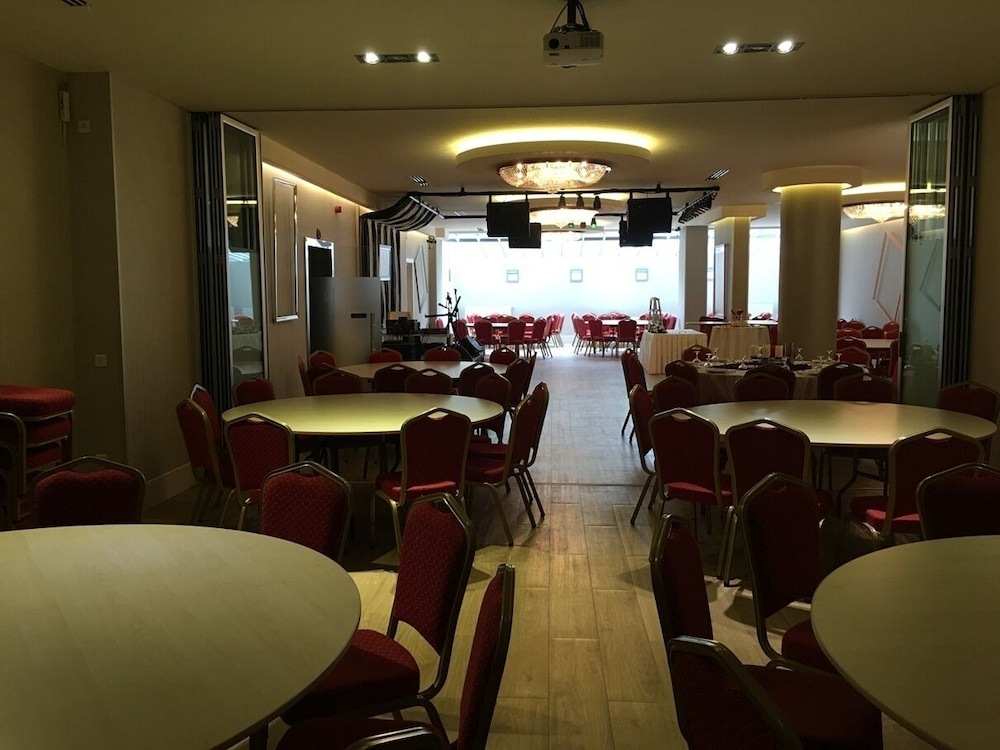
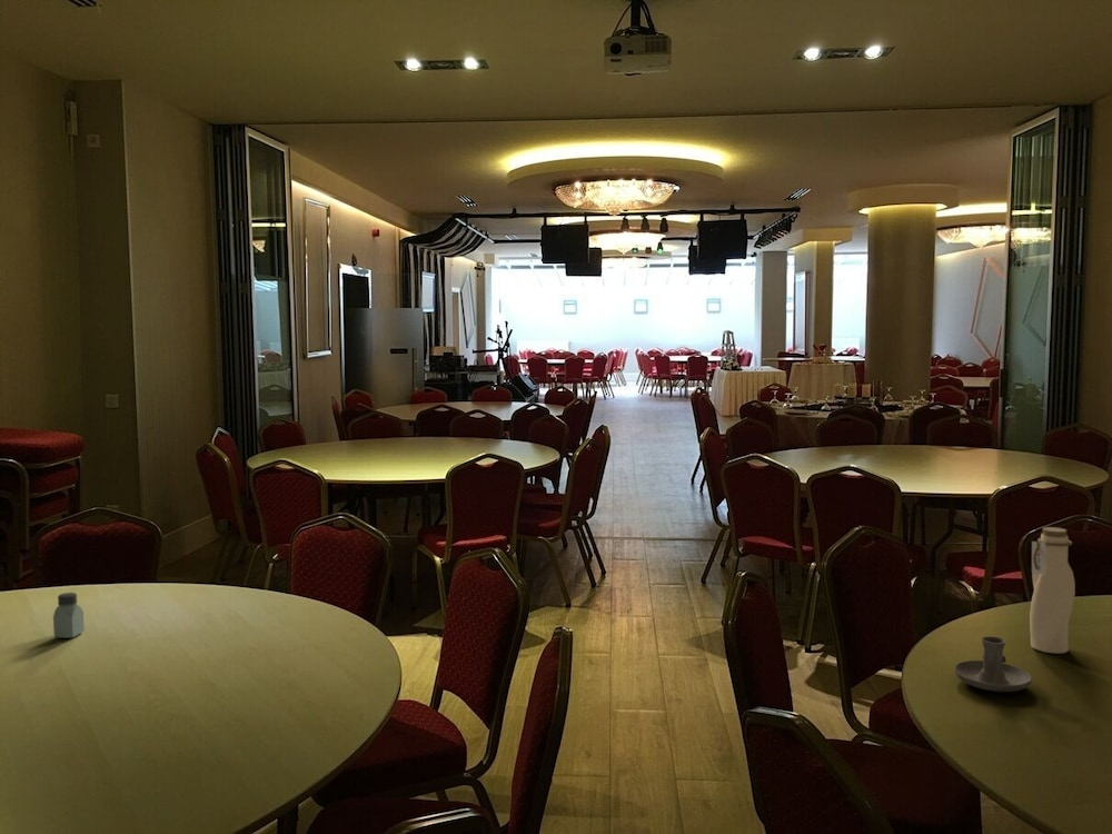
+ water bottle (1050, 589)
+ saltshaker (68, 614)
+ candle holder (993, 659)
